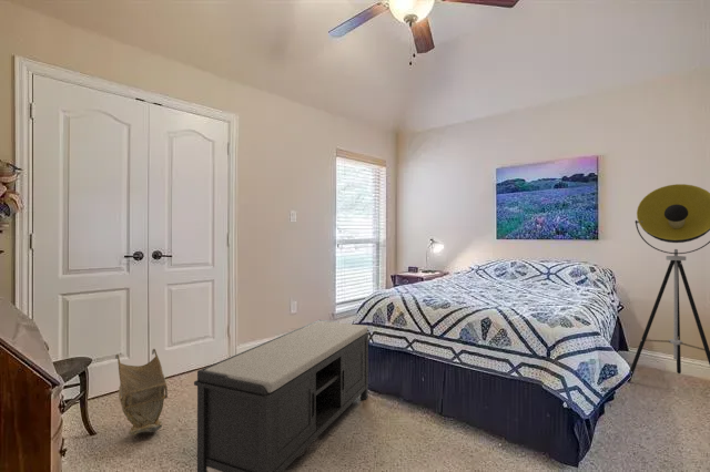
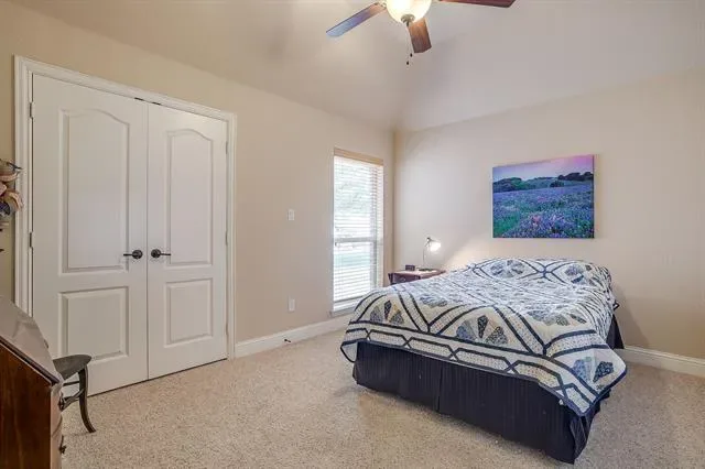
- floor lamp (674, 283)
- bag (140, 393)
- bench (300, 387)
